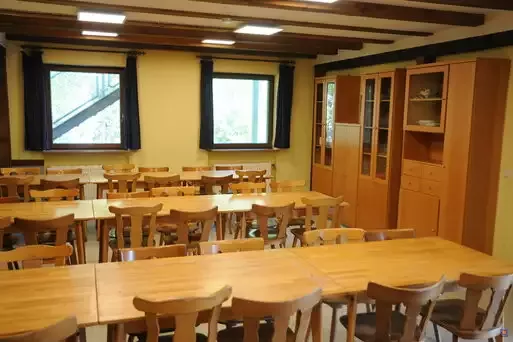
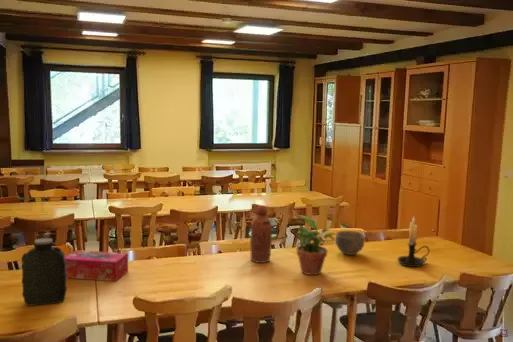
+ water jug (44, 271)
+ tissue box (95, 265)
+ bottle (261, 233)
+ candle holder (416, 239)
+ potted plant (317, 245)
+ bowl (349, 244)
